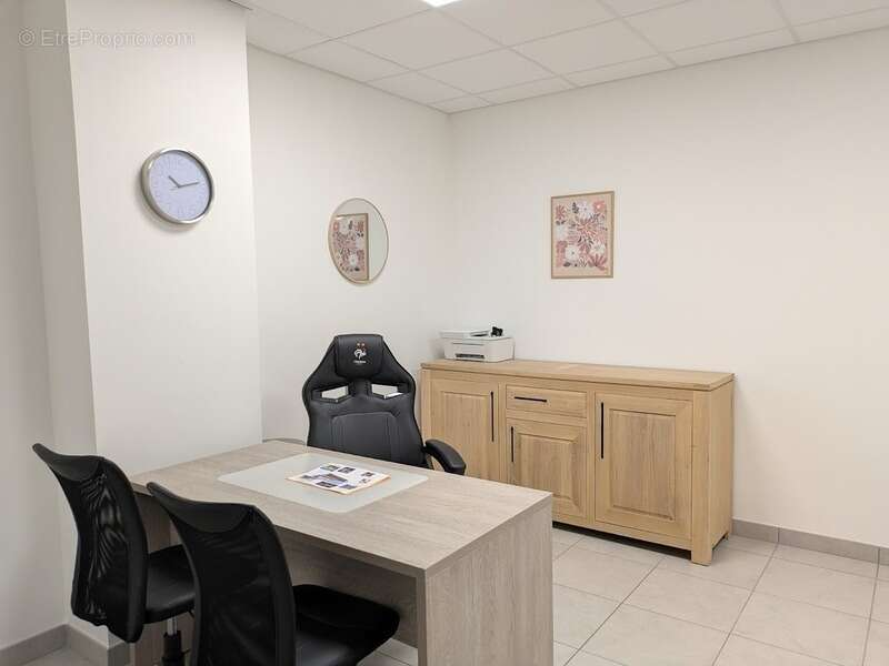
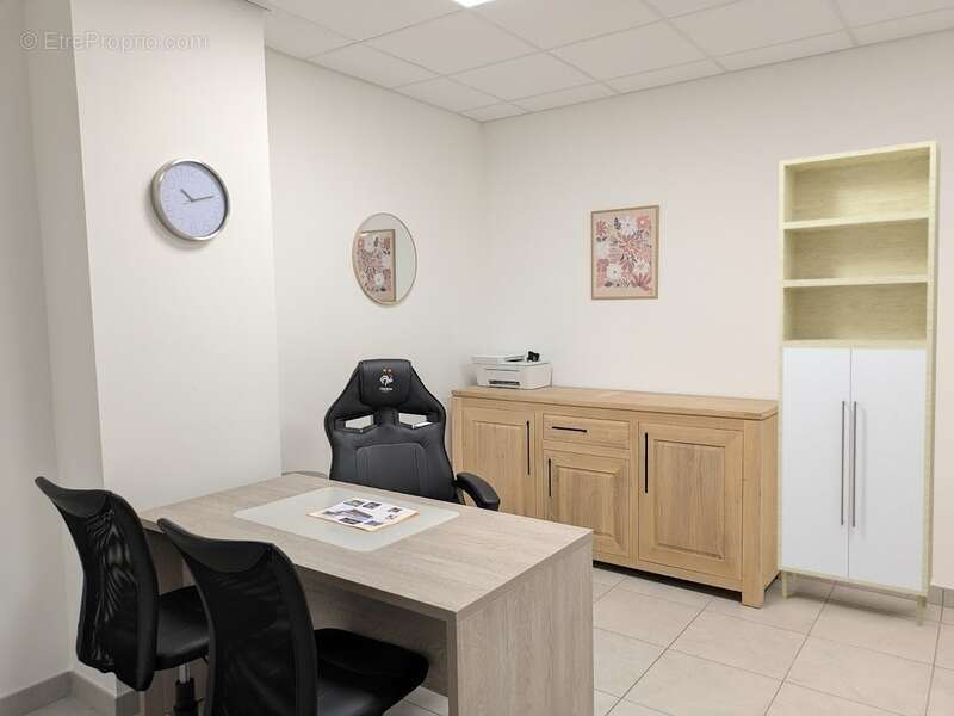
+ shelving unit (854, 384)
